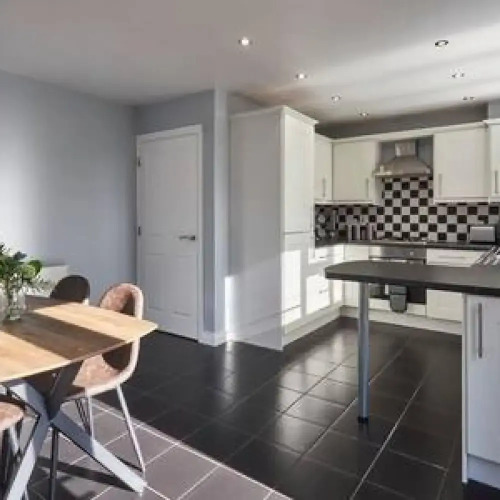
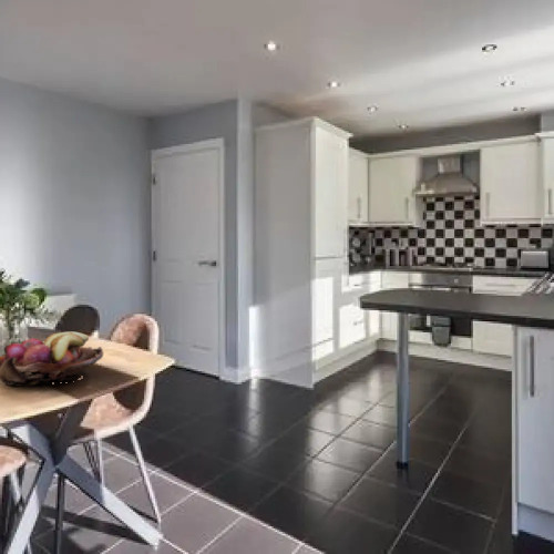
+ fruit basket (48, 356)
